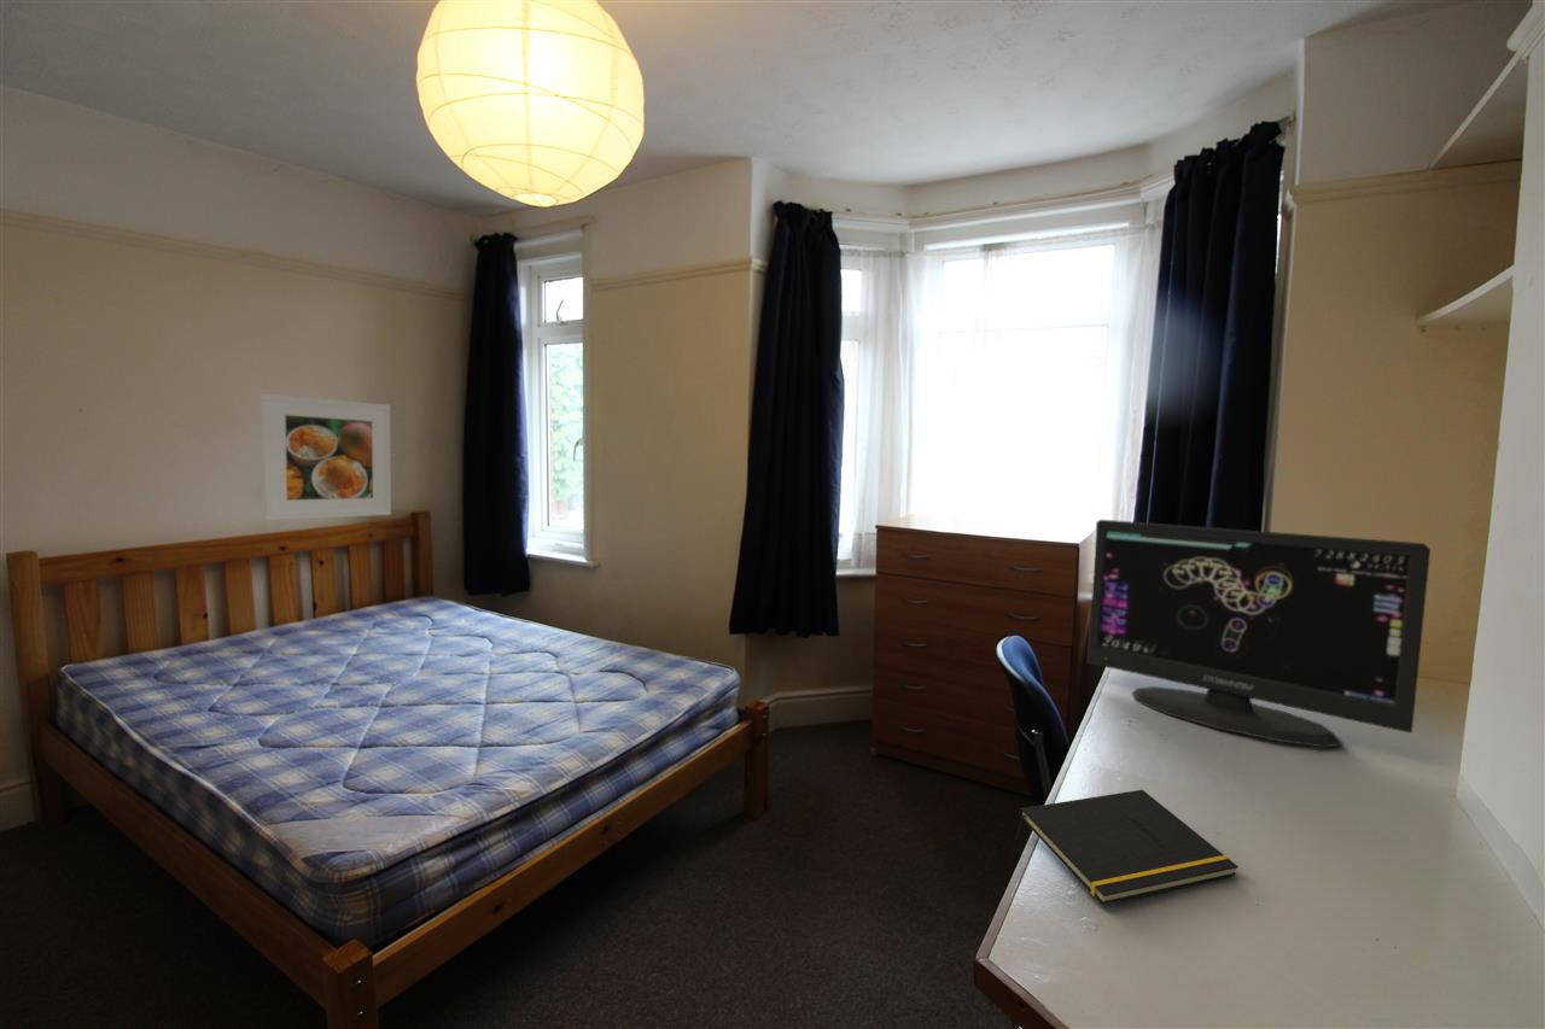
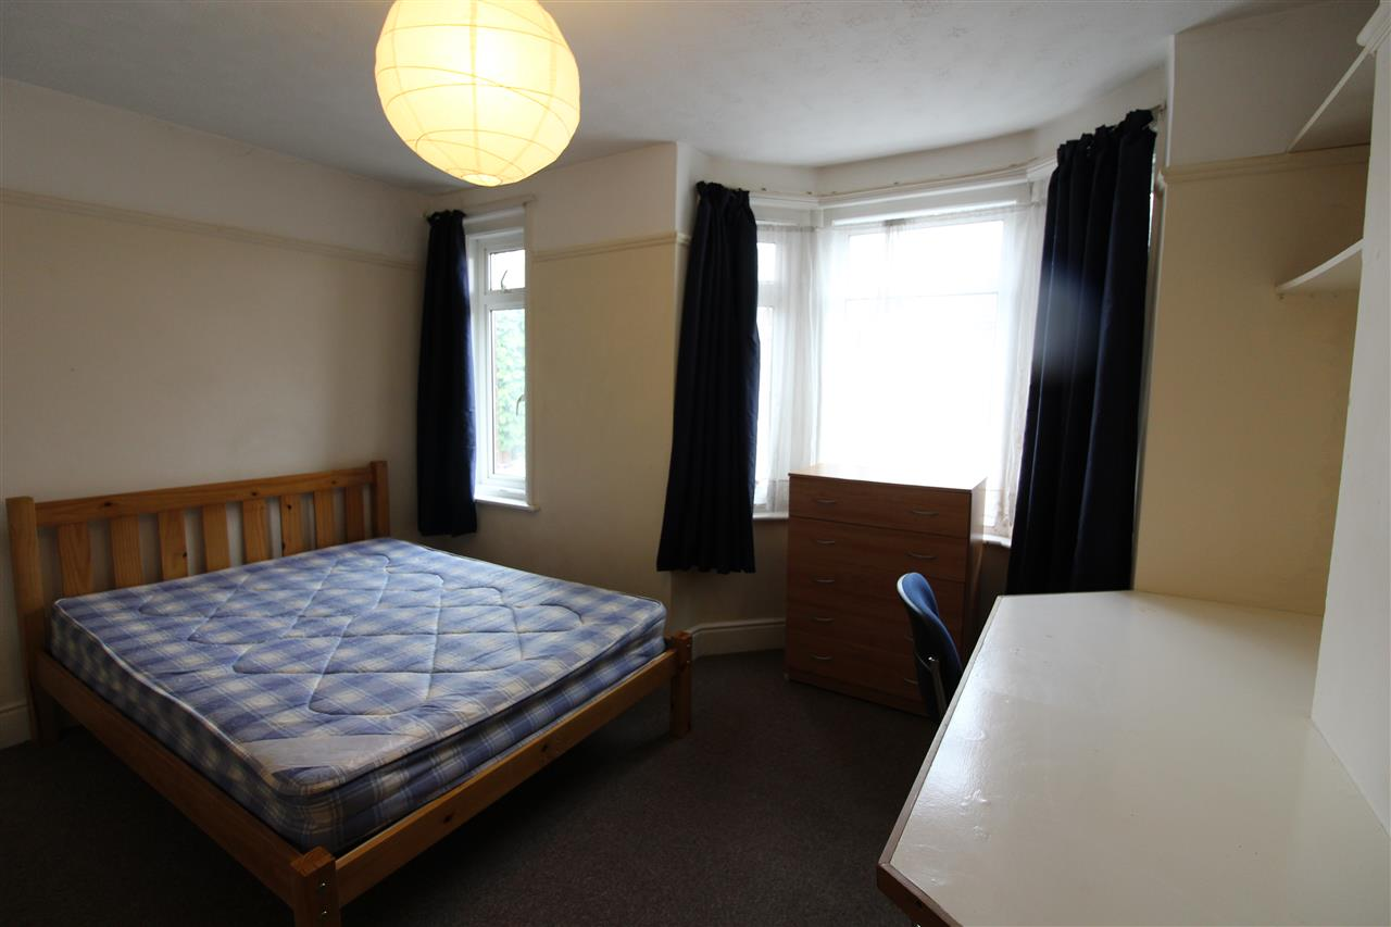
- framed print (331, 458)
- notepad (1124, 840)
- computer monitor (1234, 624)
